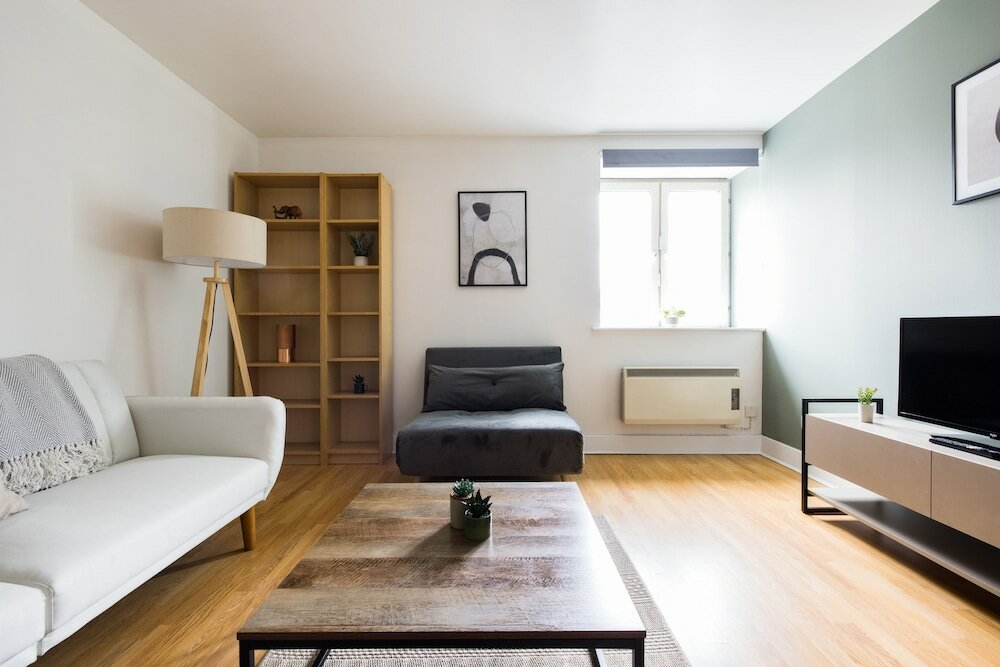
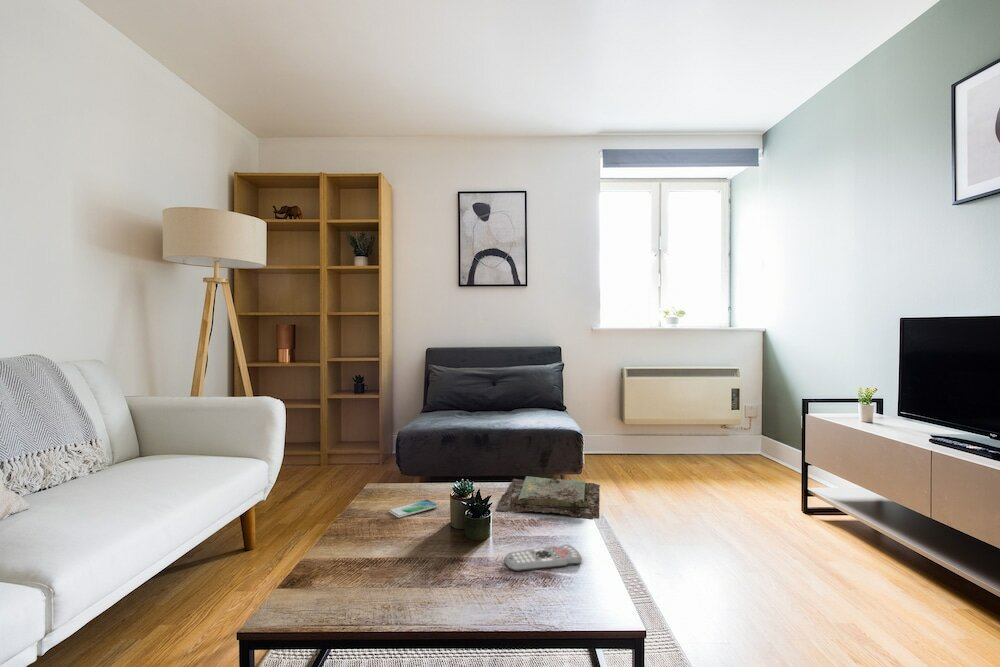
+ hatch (551, 491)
+ remote control (542, 558)
+ smartphone (413, 508)
